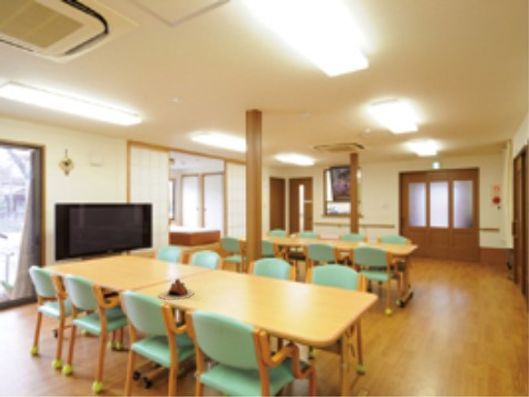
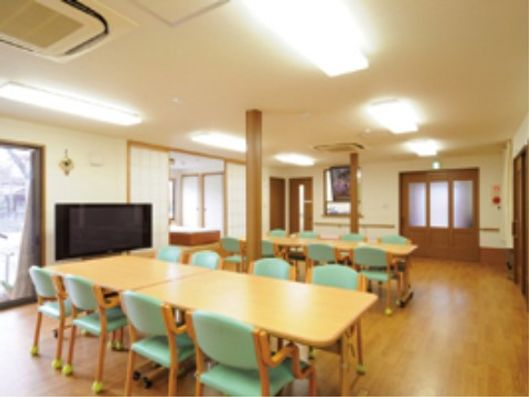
- teapot (176, 286)
